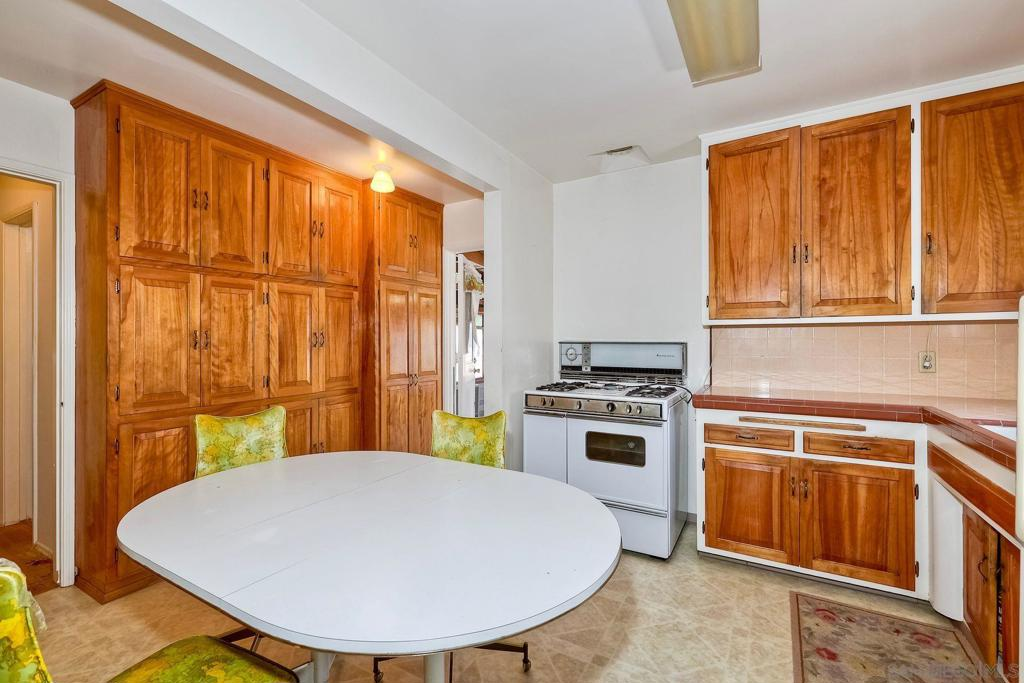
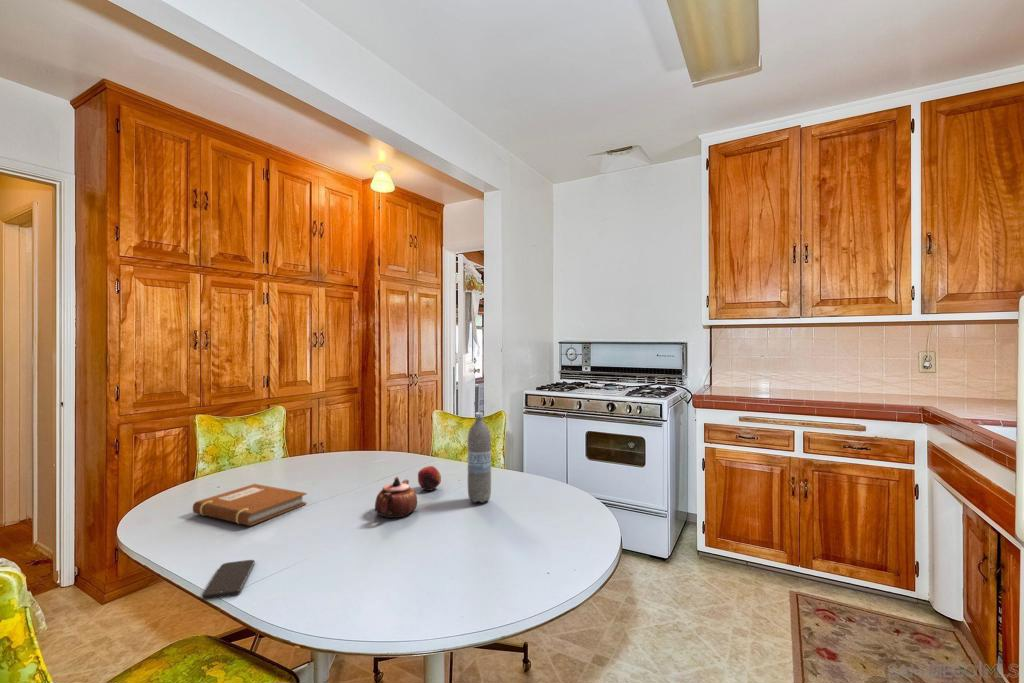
+ water bottle (479, 457)
+ fruit (429, 478)
+ smartphone (230, 578)
+ teapot (395, 495)
+ notebook (249, 503)
